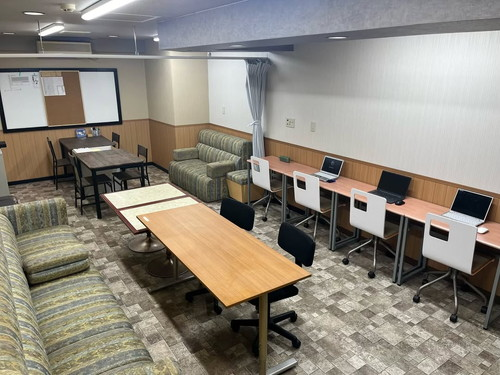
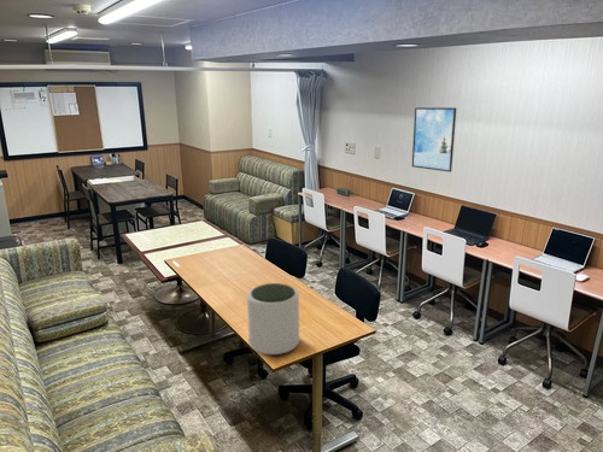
+ plant pot (273, 317)
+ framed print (432, 139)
